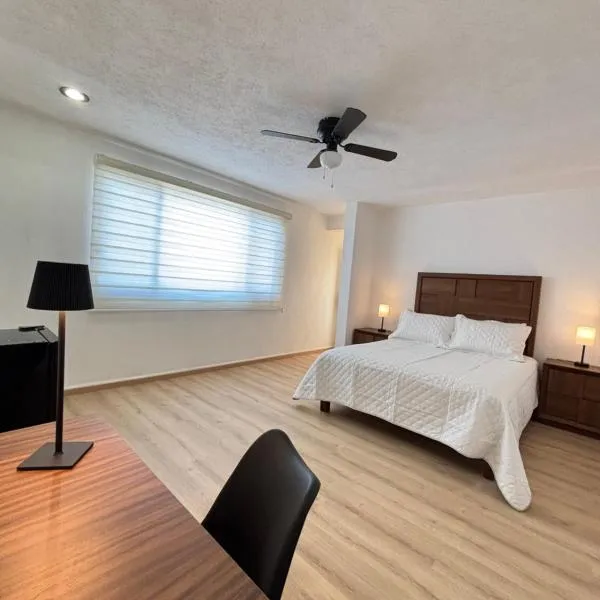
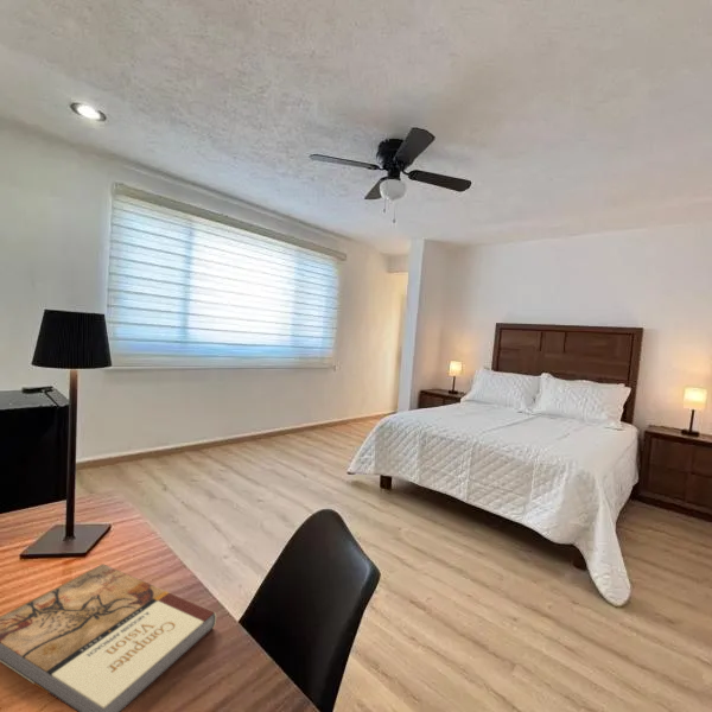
+ book (104, 627)
